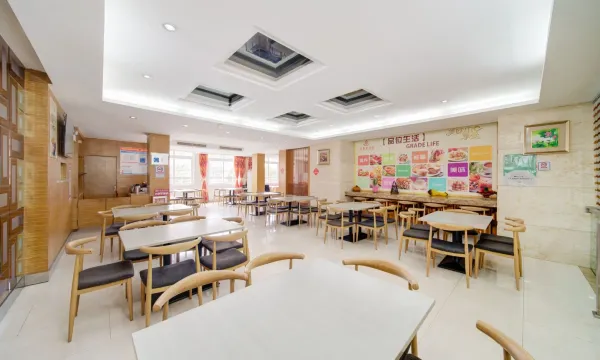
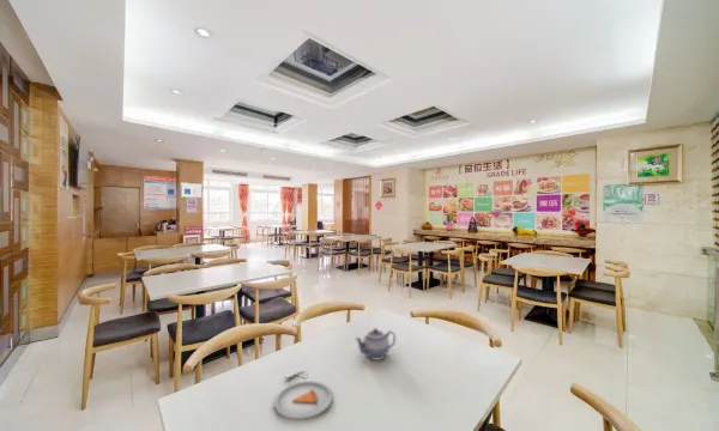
+ dinner plate (302, 391)
+ teapot (375, 341)
